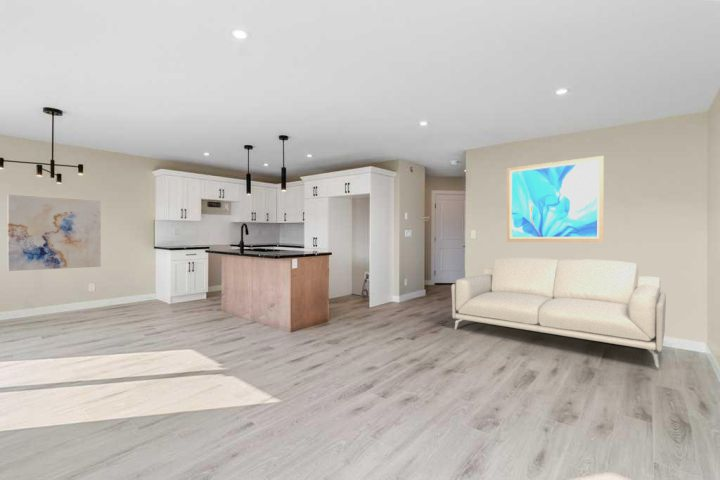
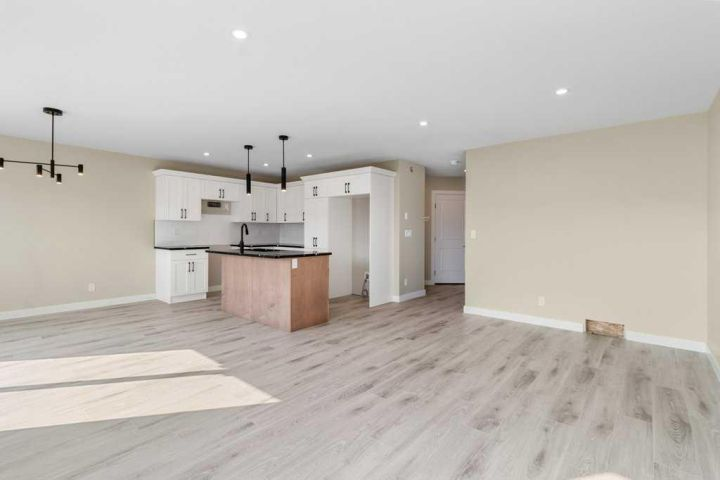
- sofa (550, 298)
- wall art (551, 202)
- wall art (57, 233)
